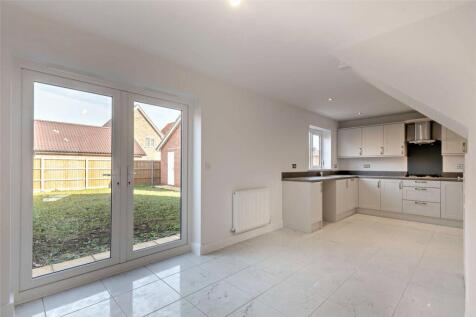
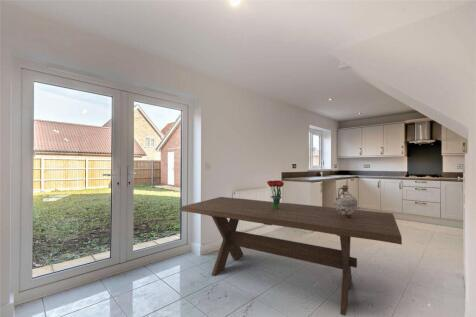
+ ceramic jug (345, 201)
+ bouquet (275, 194)
+ dining table (279, 243)
